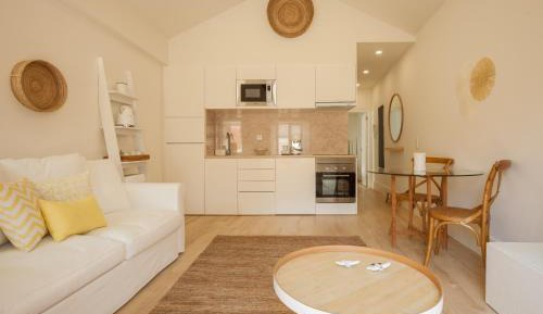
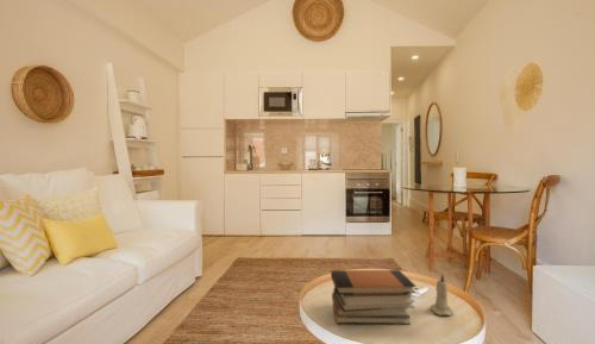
+ book stack (370, 295)
+ candle (440, 290)
